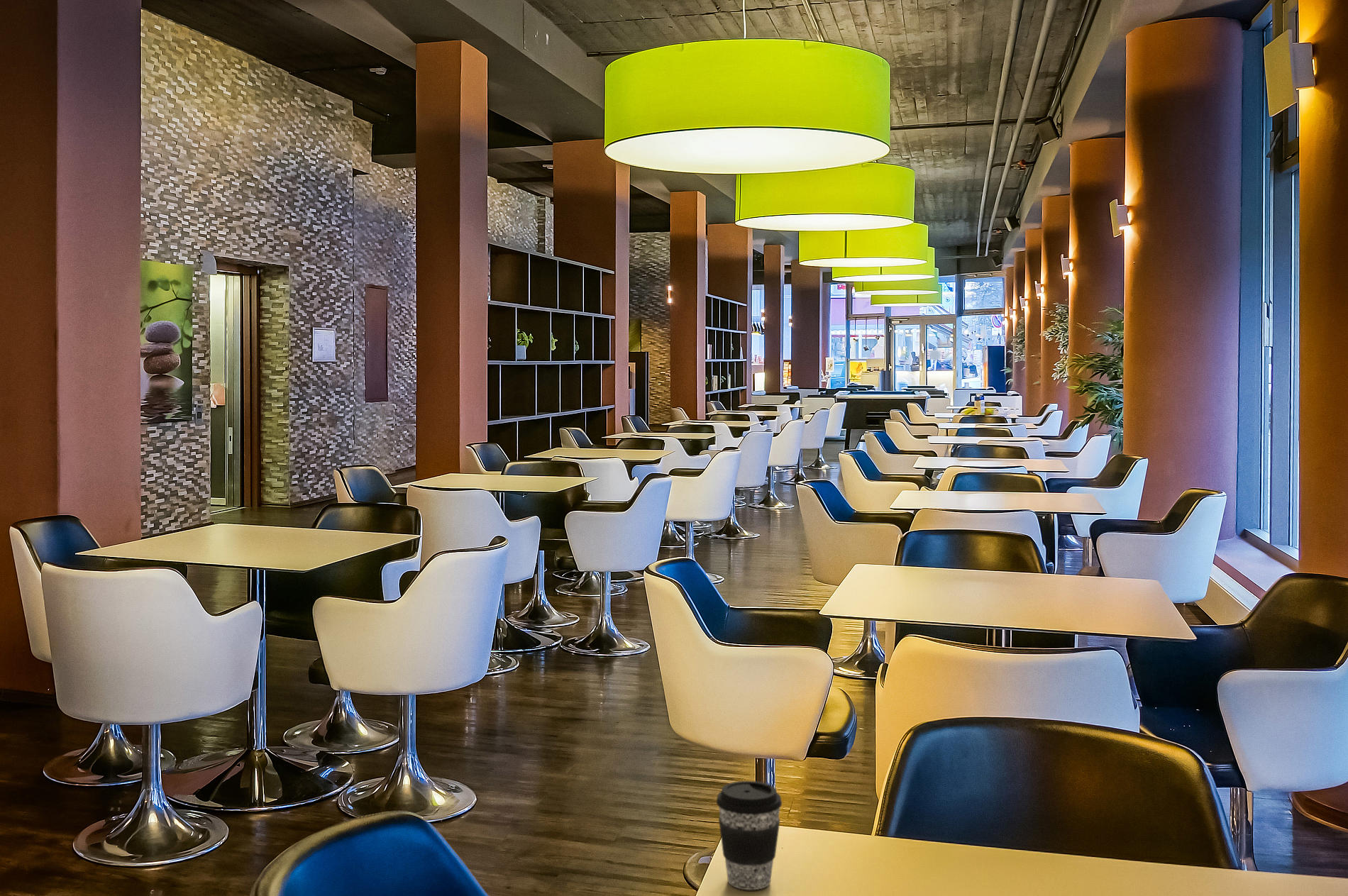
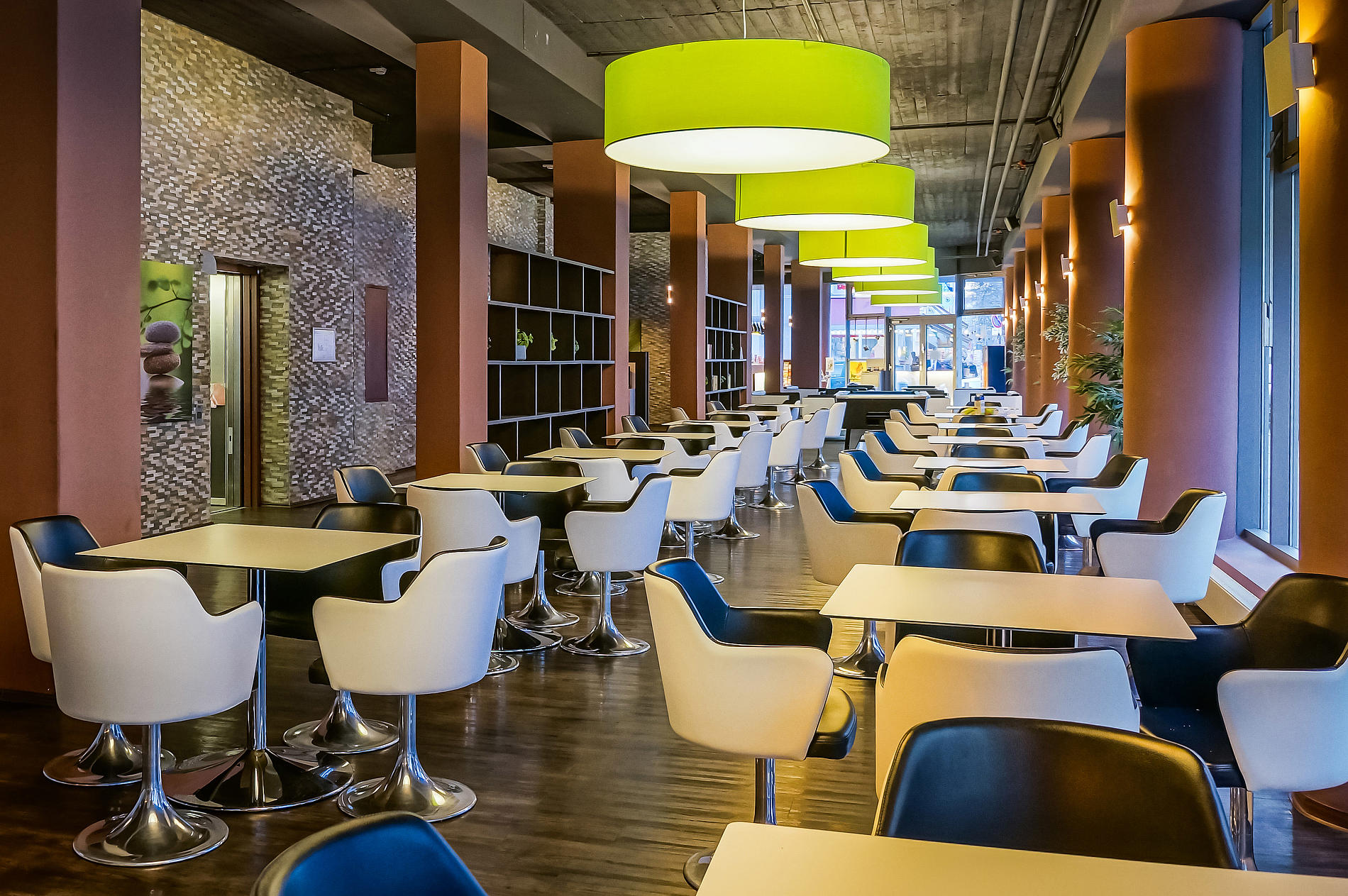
- coffee cup (748, 835)
